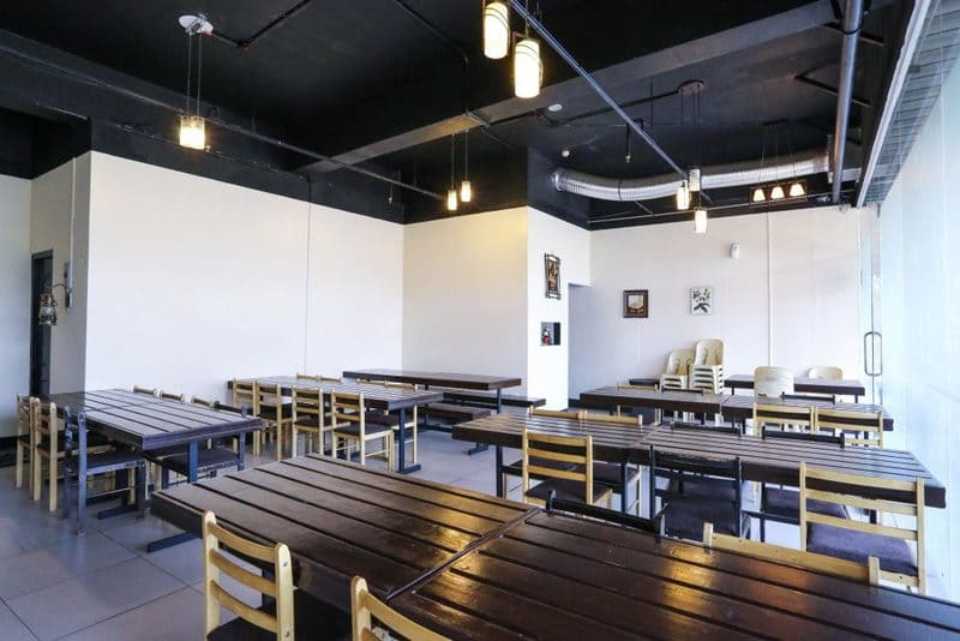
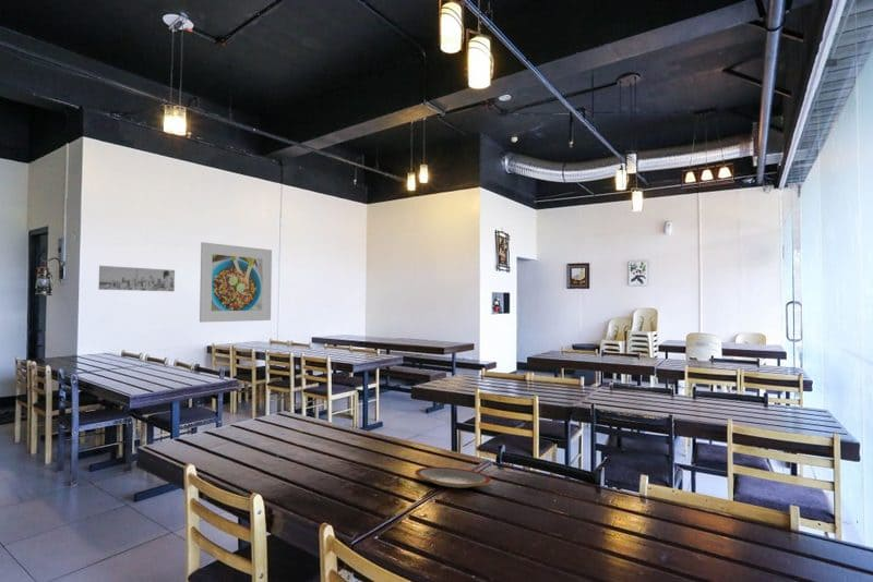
+ wall art (139, 279)
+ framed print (238, 283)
+ plate (452, 478)
